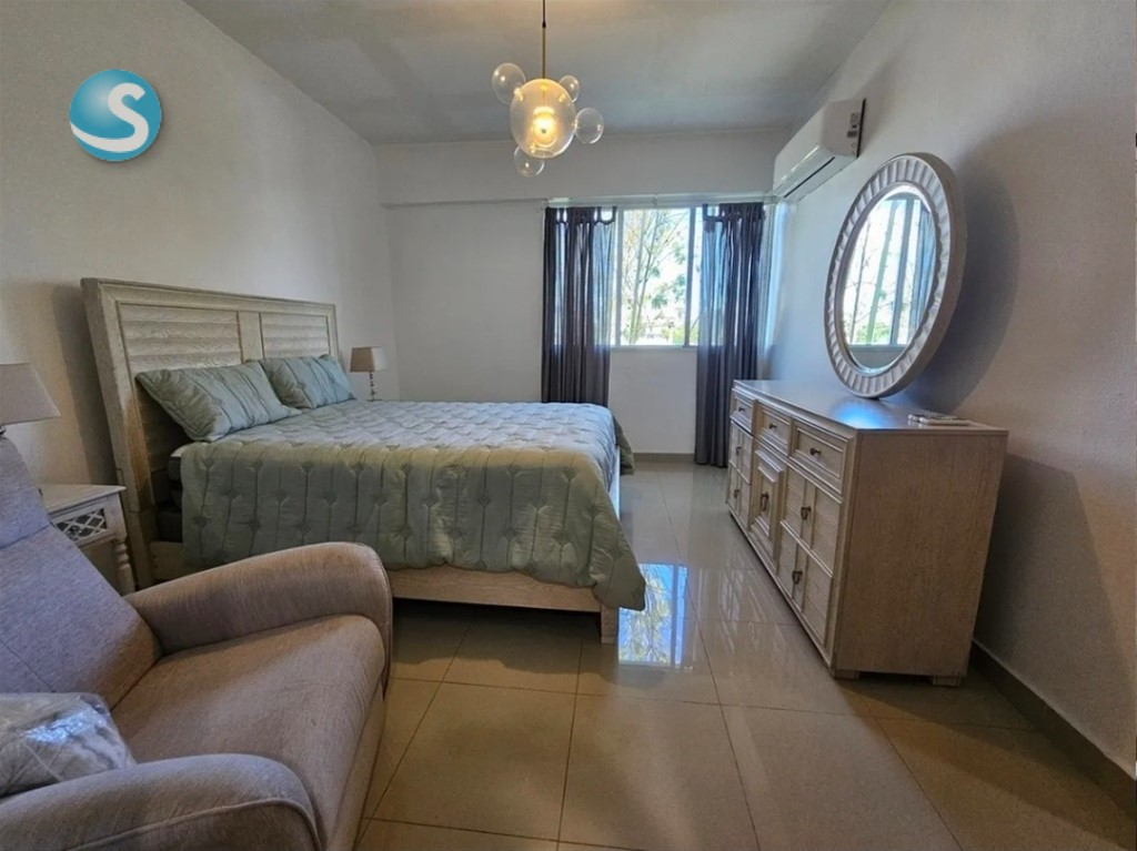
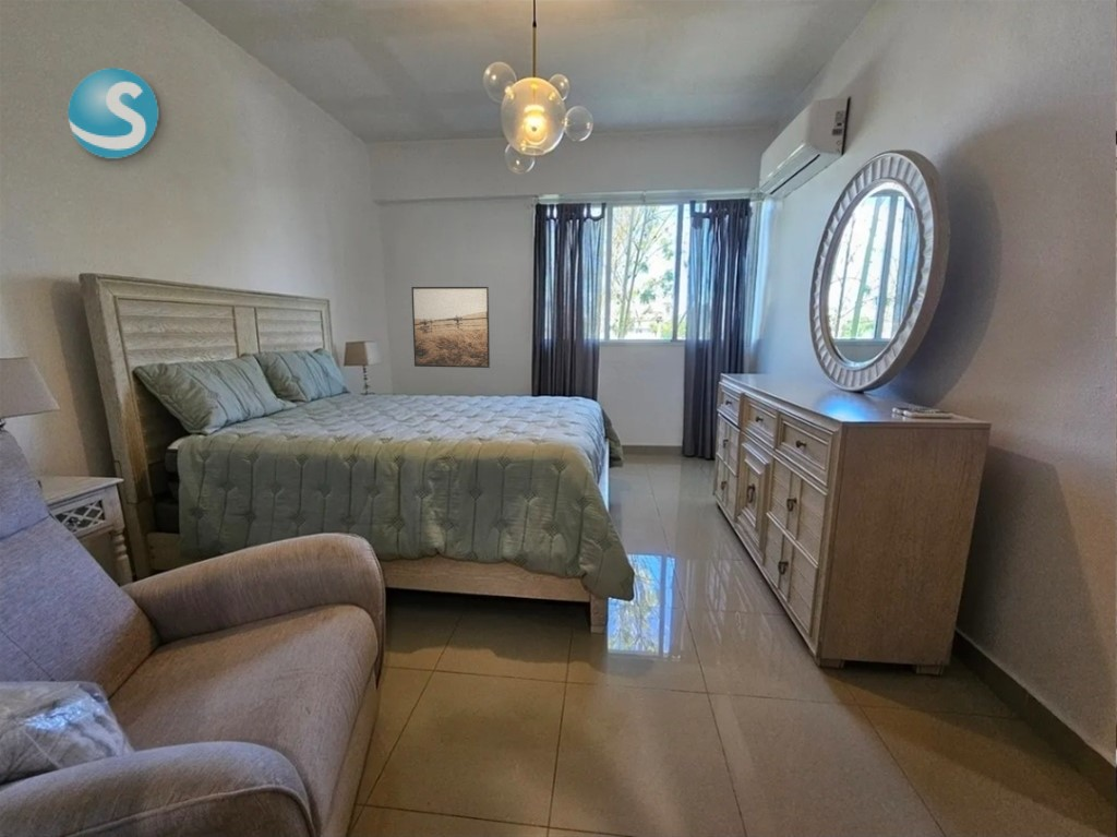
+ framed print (451, 327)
